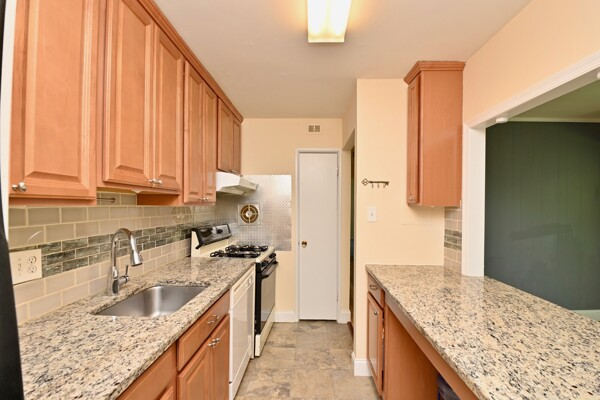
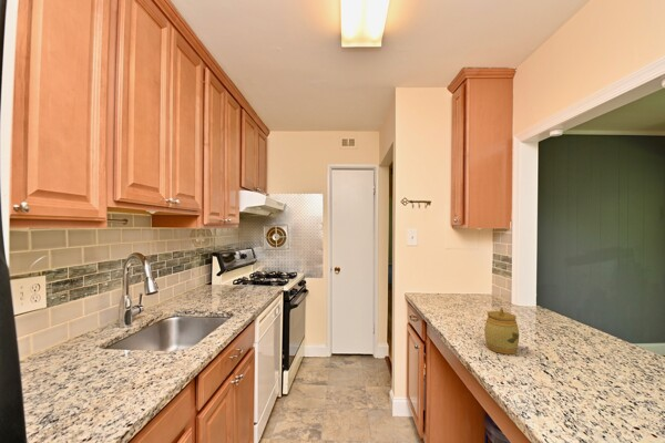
+ jar (501, 328)
